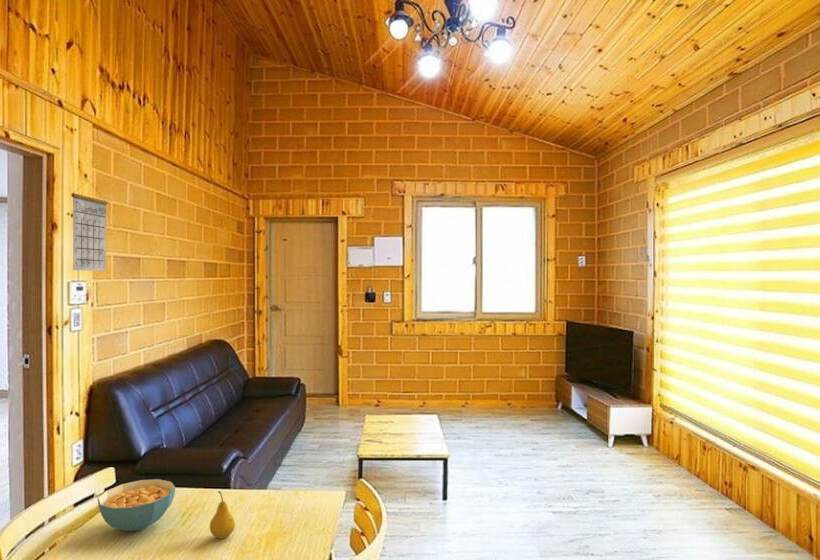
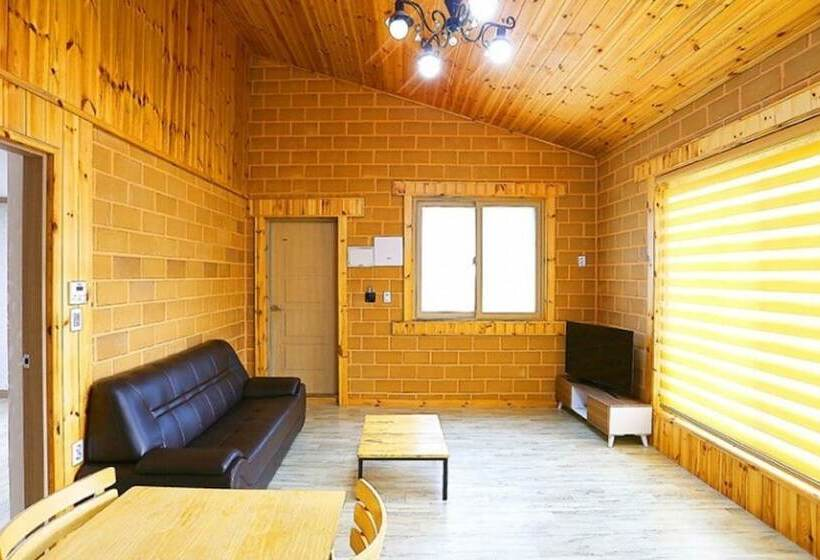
- fruit (222, 514)
- cereal bowl (137, 509)
- calendar (90, 225)
